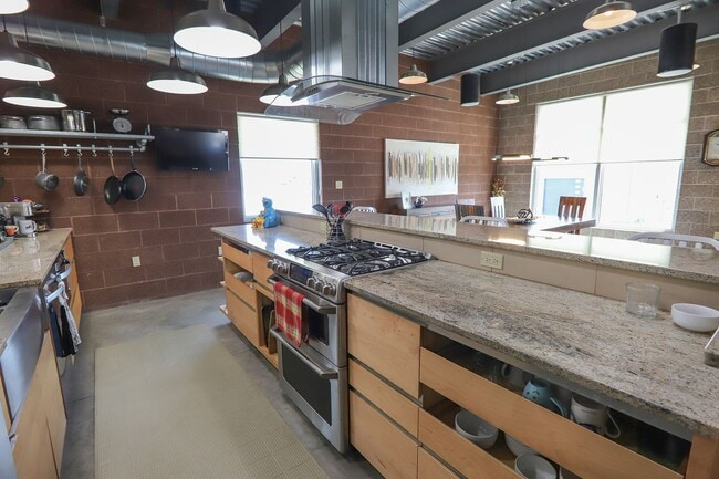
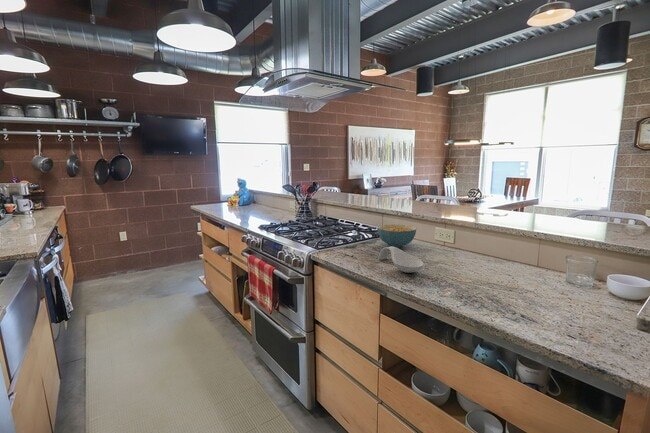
+ spoon rest (398, 258)
+ cereal bowl (396, 236)
